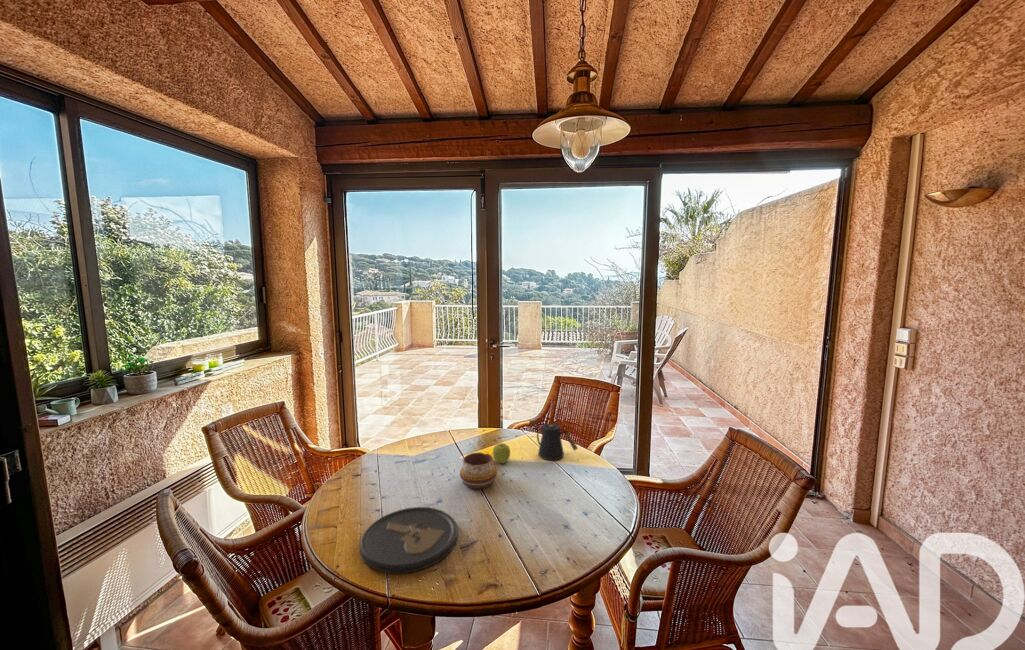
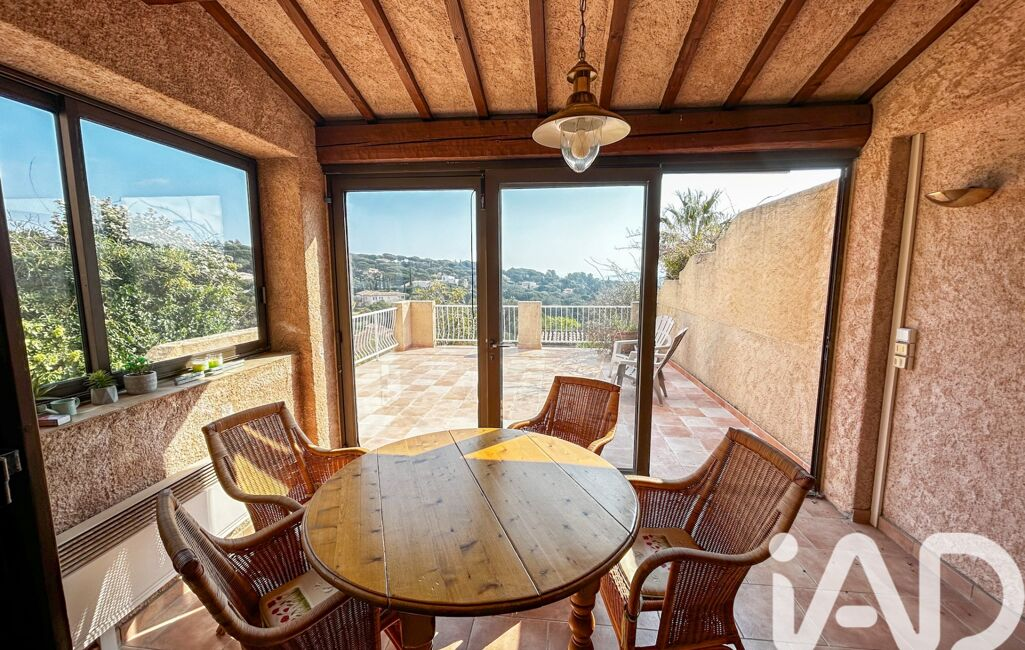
- fruit (501, 452)
- kettle (552, 440)
- decorative bowl (478, 470)
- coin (410, 536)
